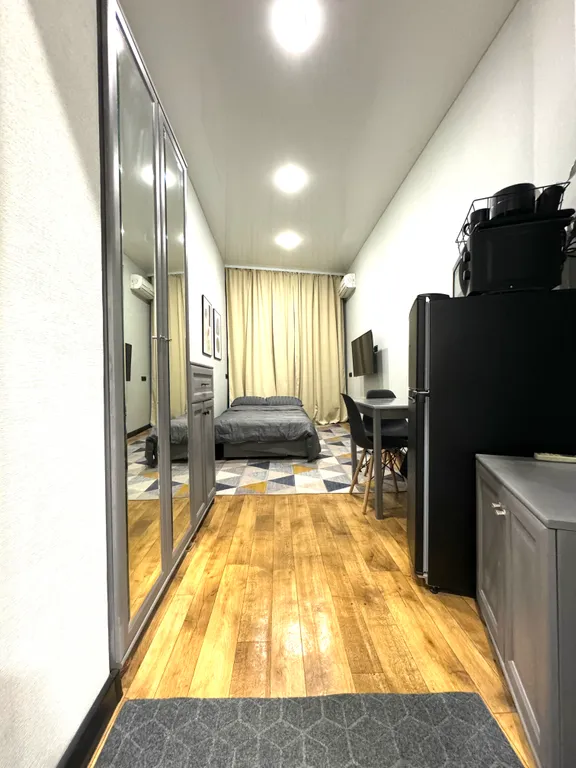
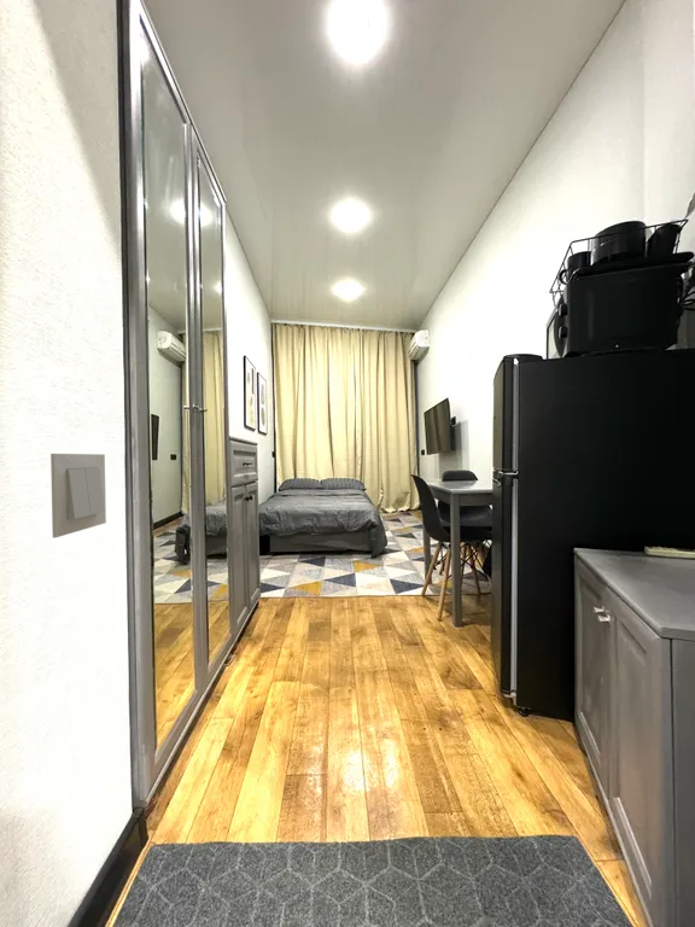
+ light switch (84, 491)
